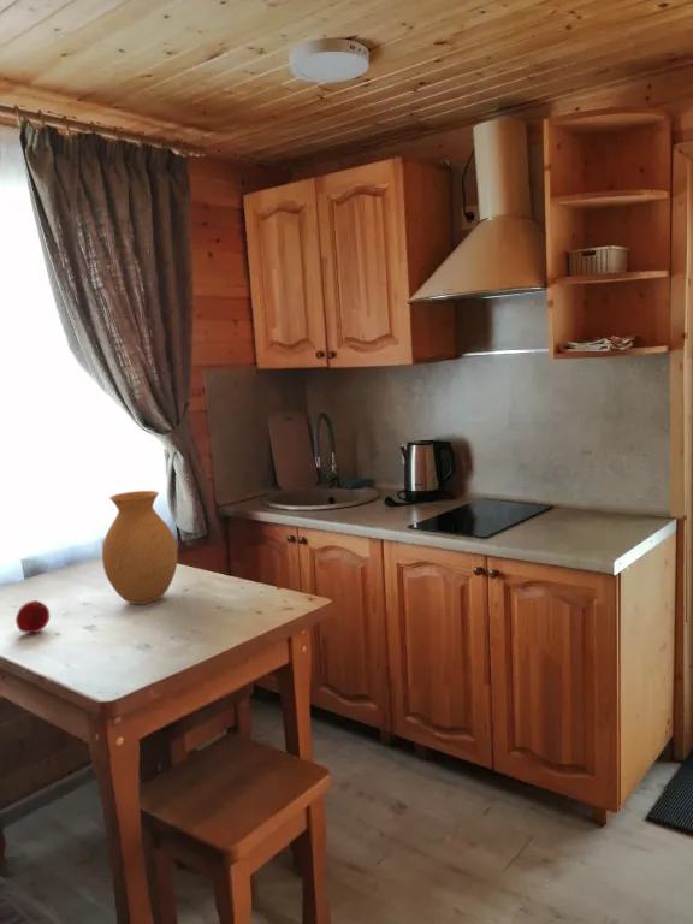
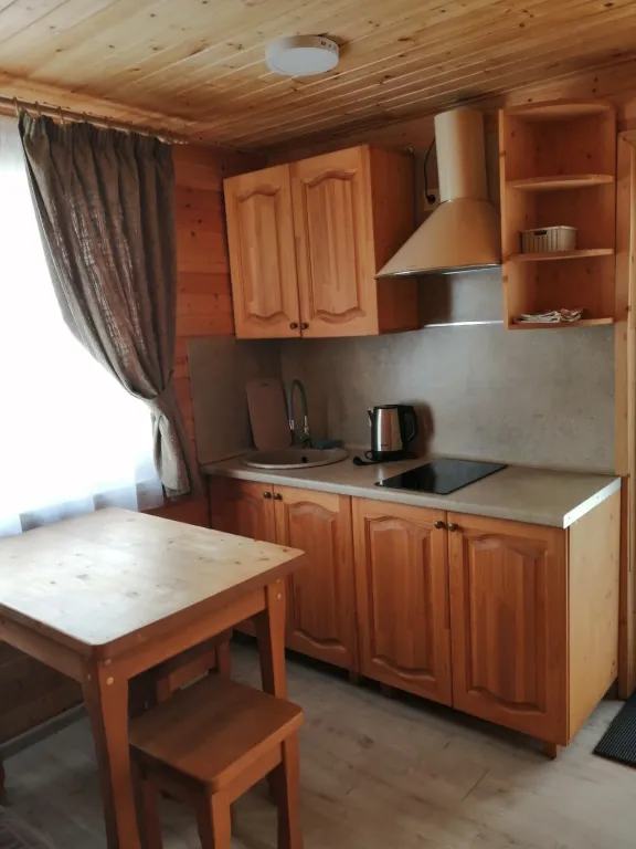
- vase (140, 547)
- peach (31, 616)
